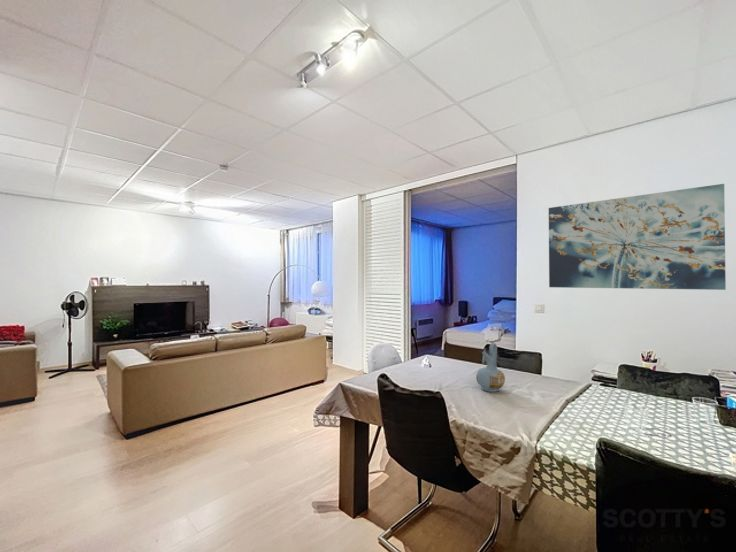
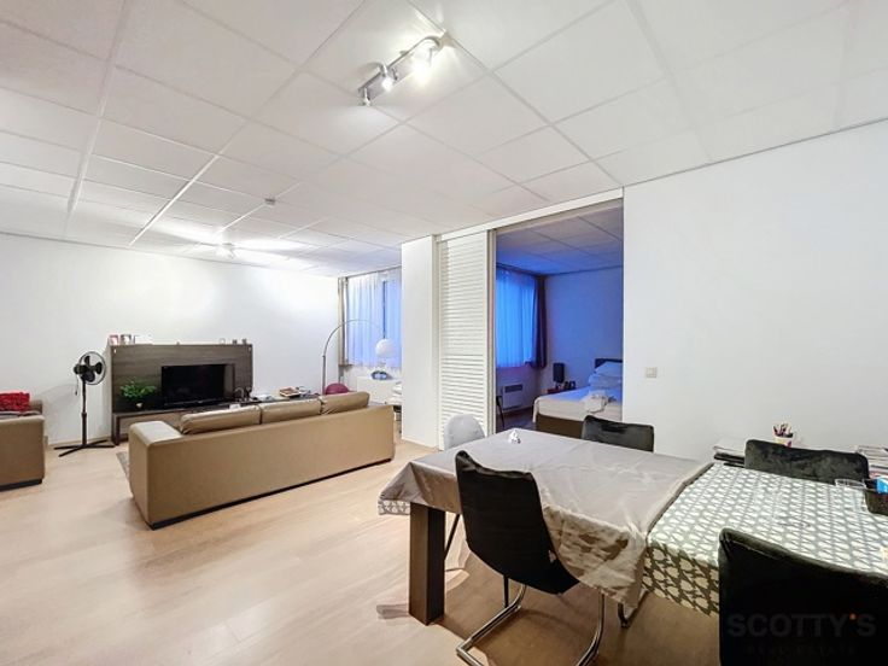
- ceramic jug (490, 366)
- wall art (624, 243)
